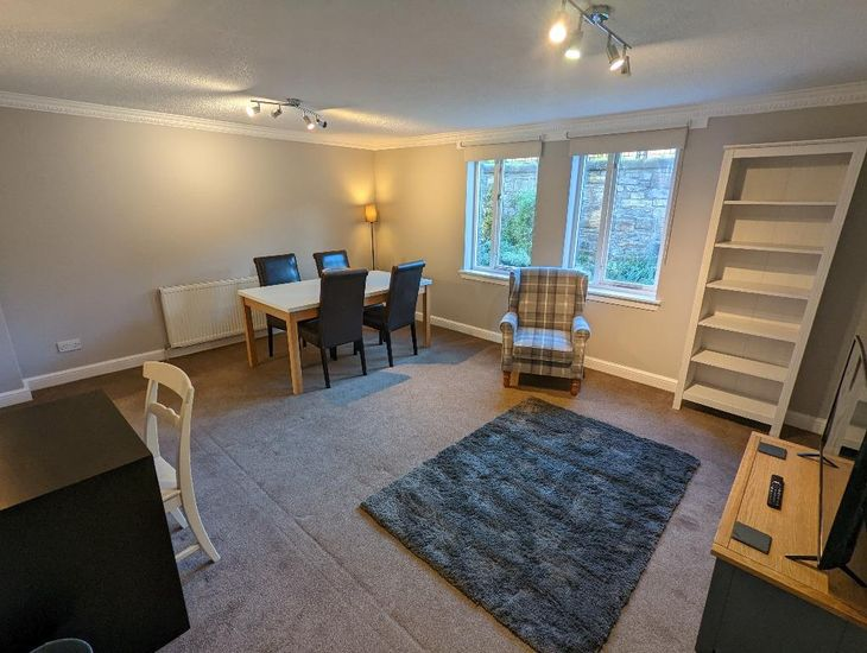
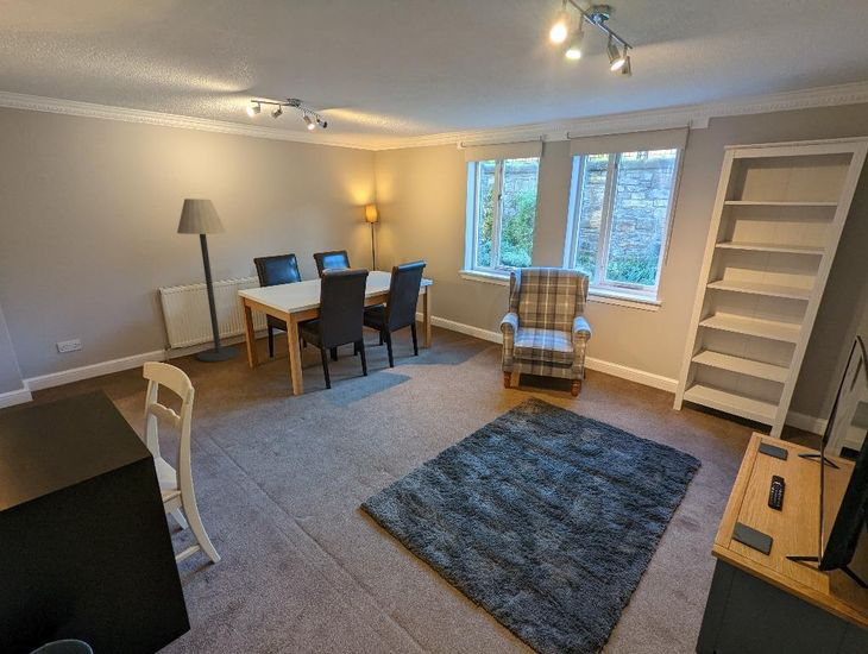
+ floor lamp (208, 281)
